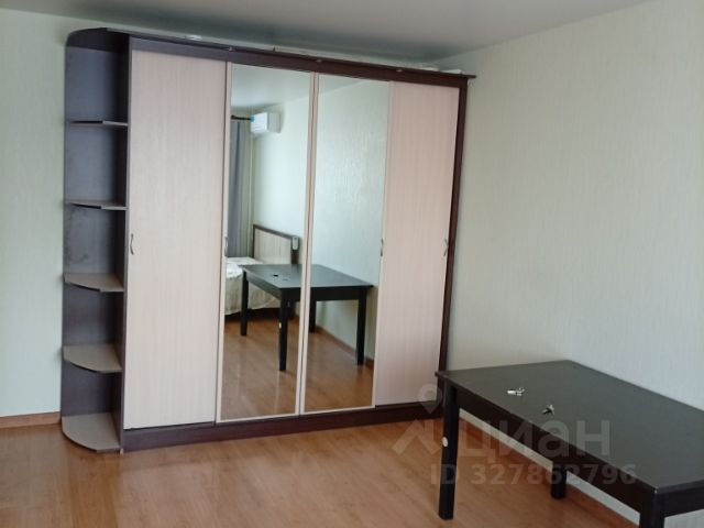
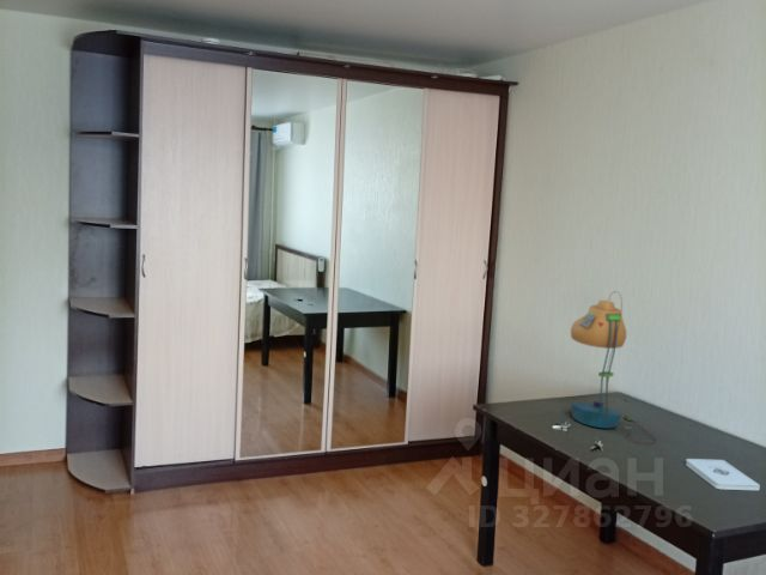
+ notepad (719, 473)
+ desk lamp (613, 357)
